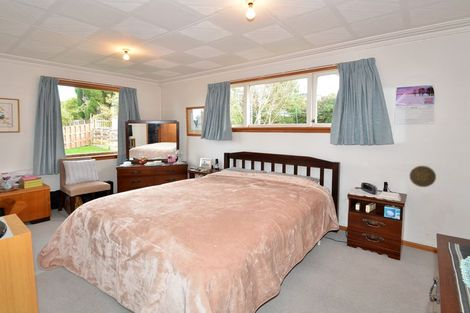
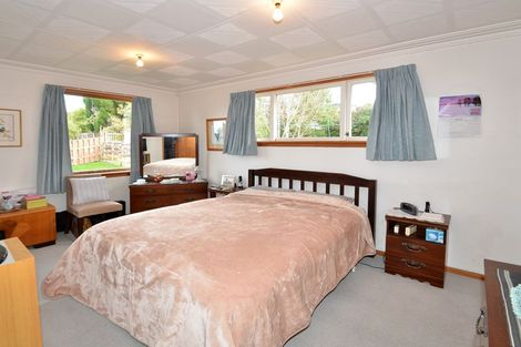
- decorative plate (422, 176)
